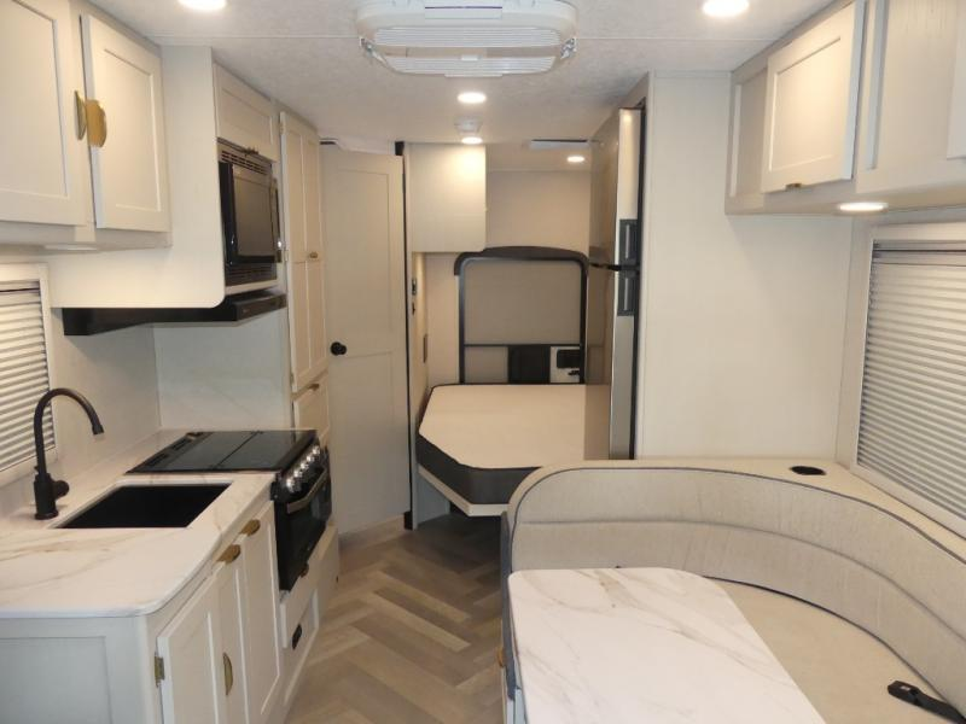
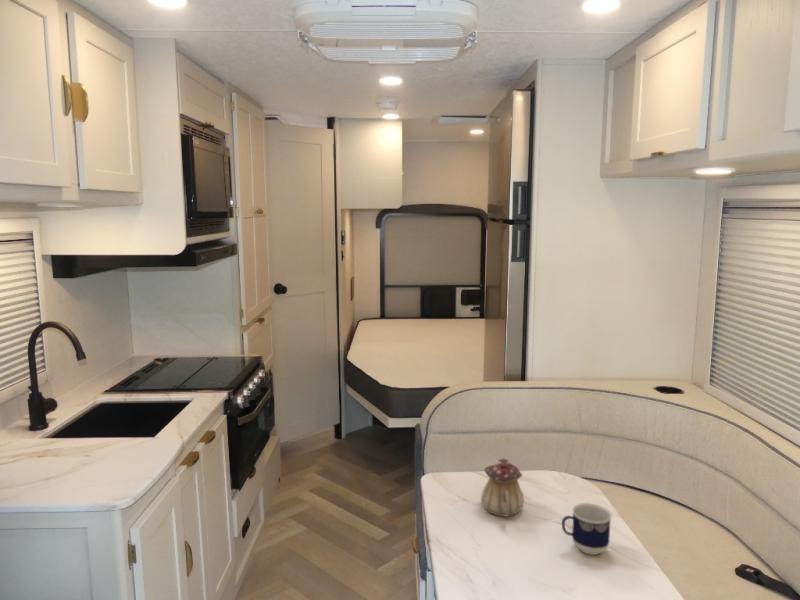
+ teapot (503, 484)
+ cup (585, 530)
